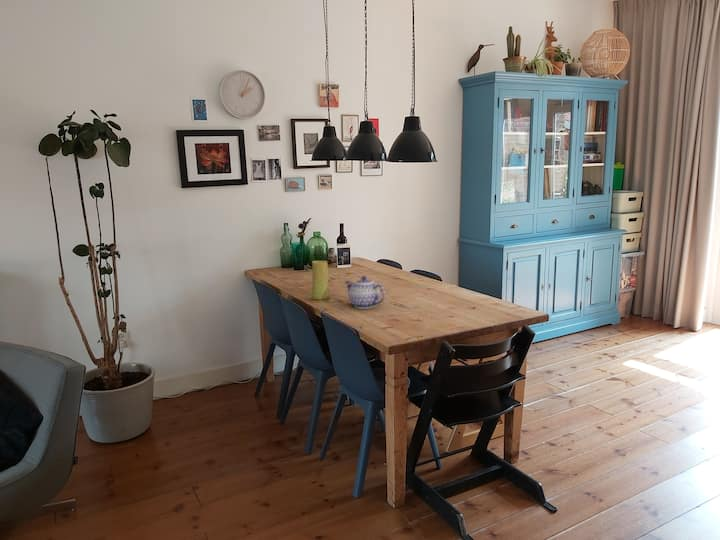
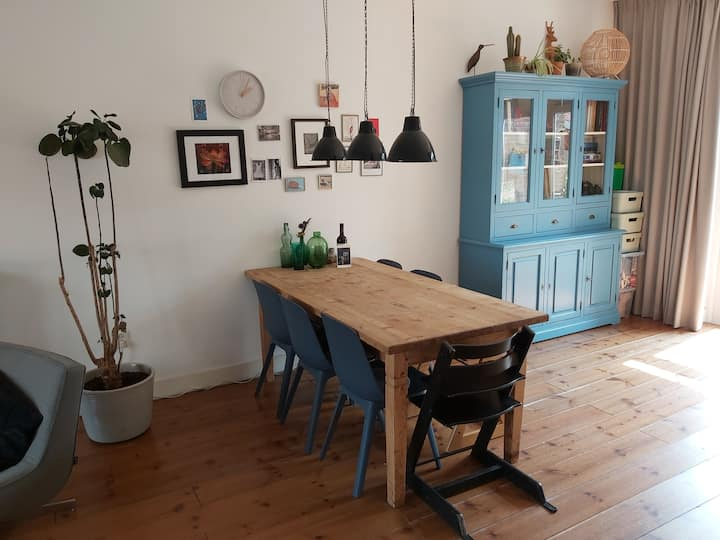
- teapot (364, 291)
- candle (319, 280)
